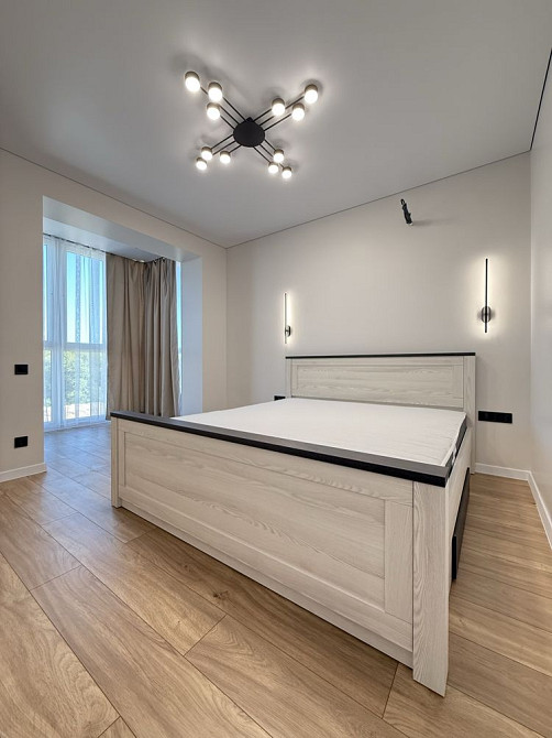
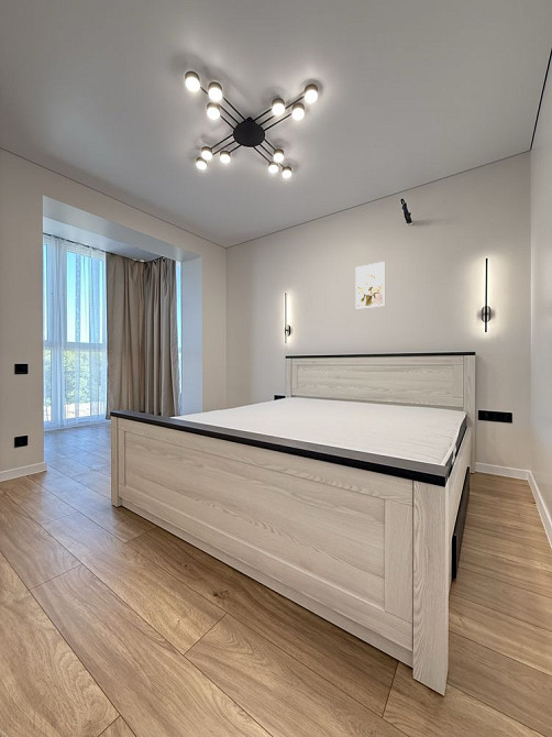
+ wall art (369, 286)
